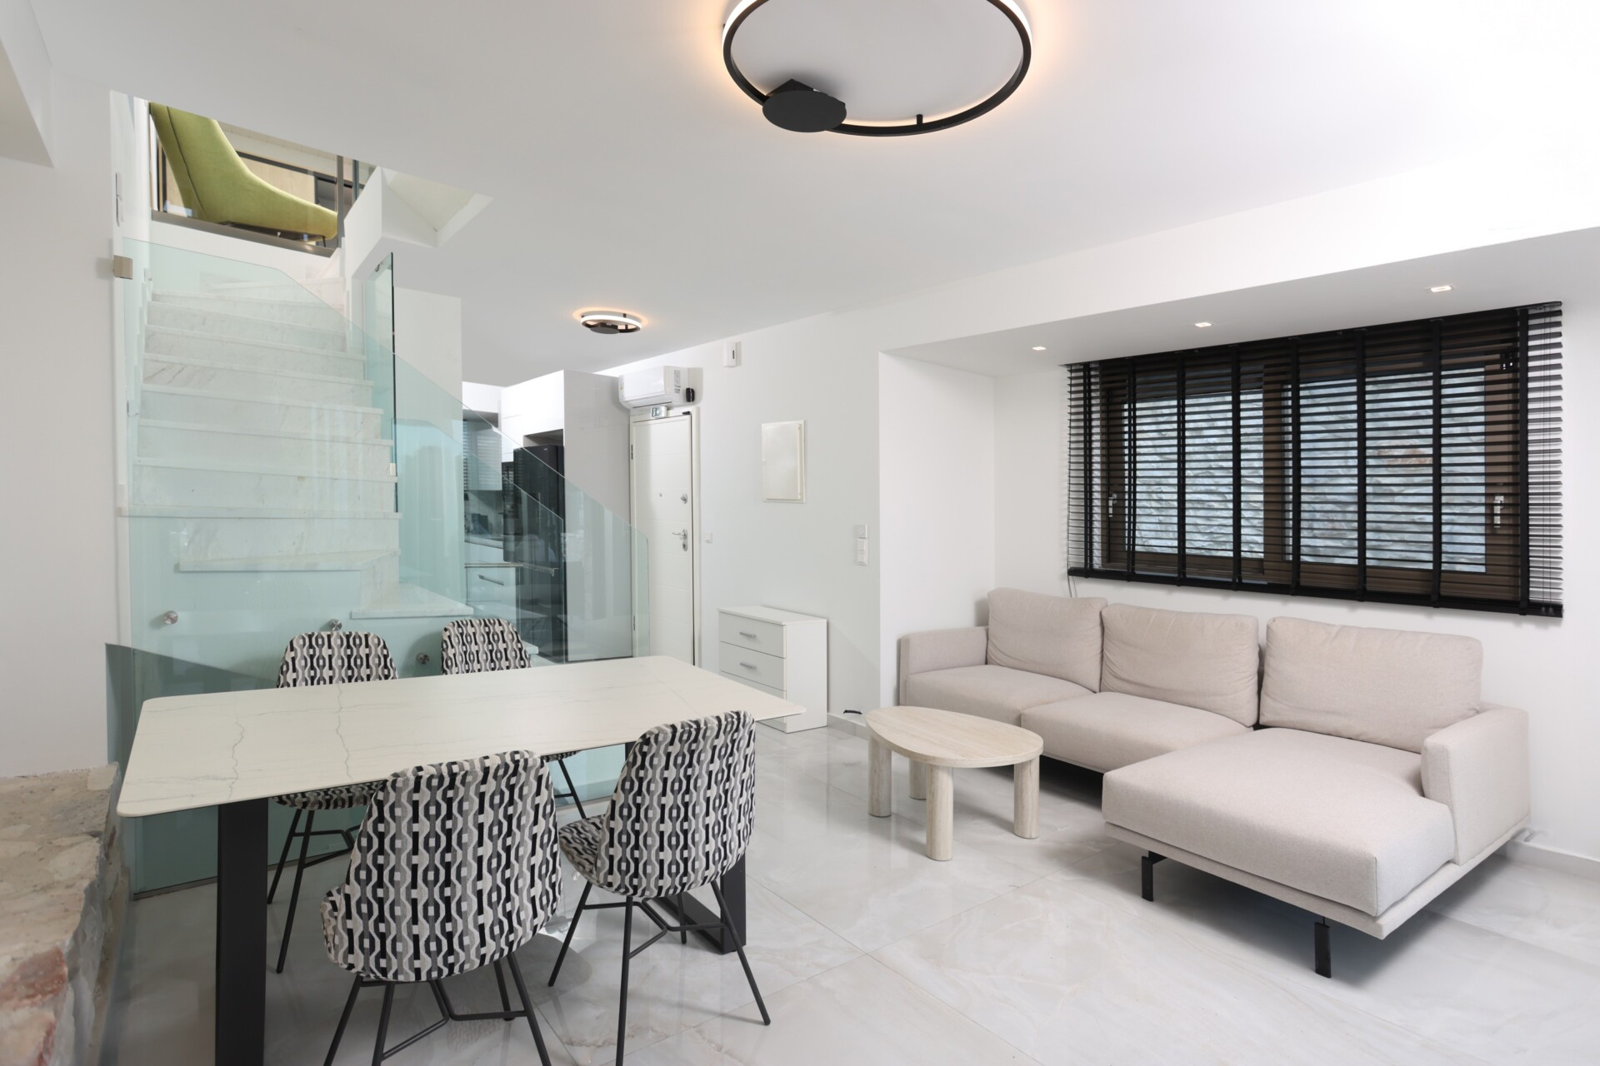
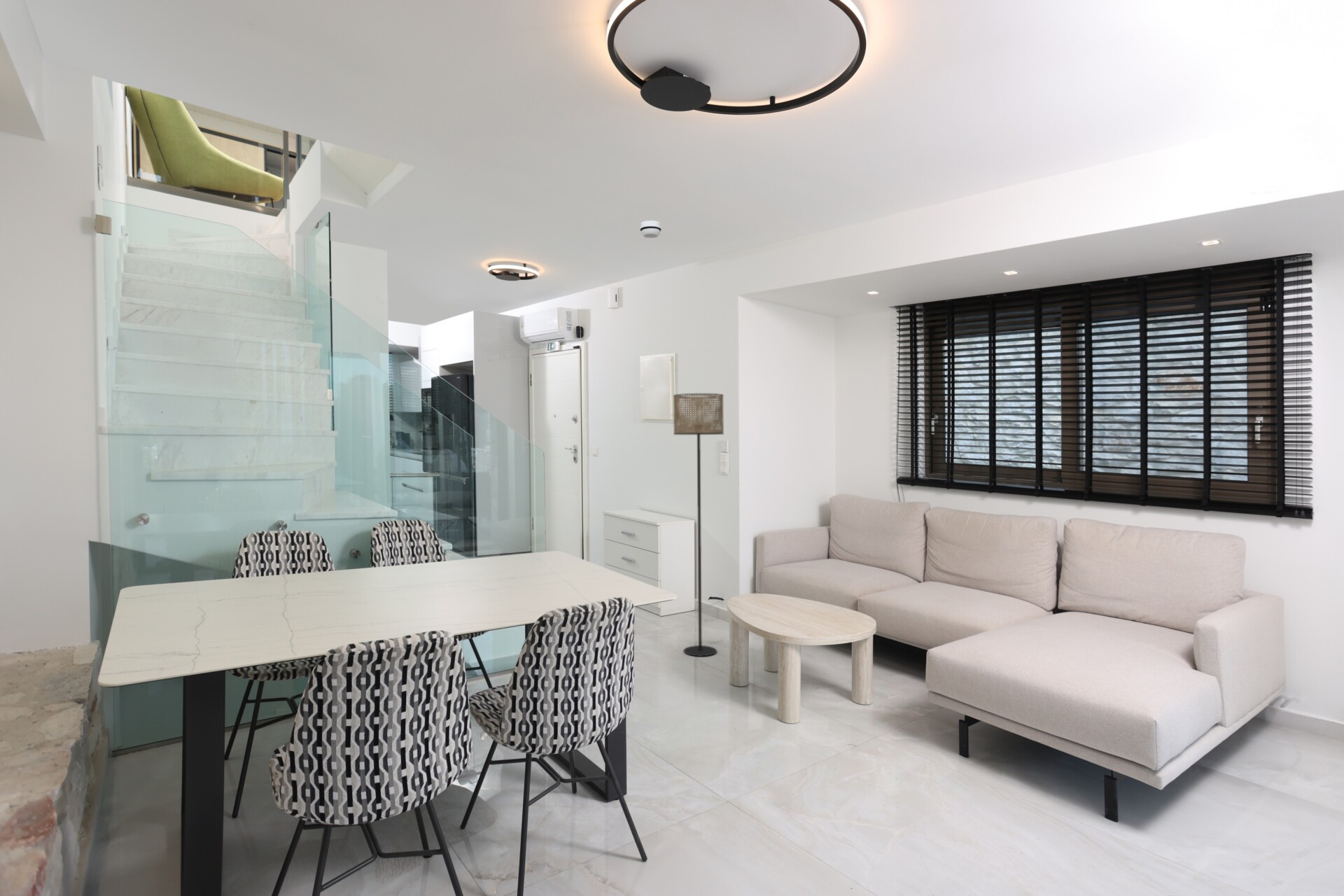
+ smoke detector (650, 230)
+ floor lamp (699, 523)
